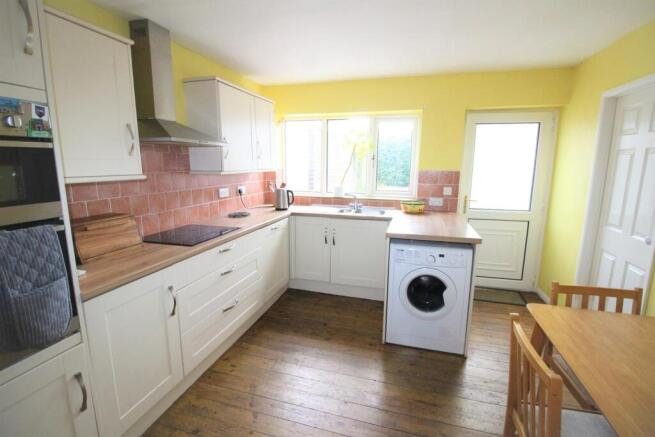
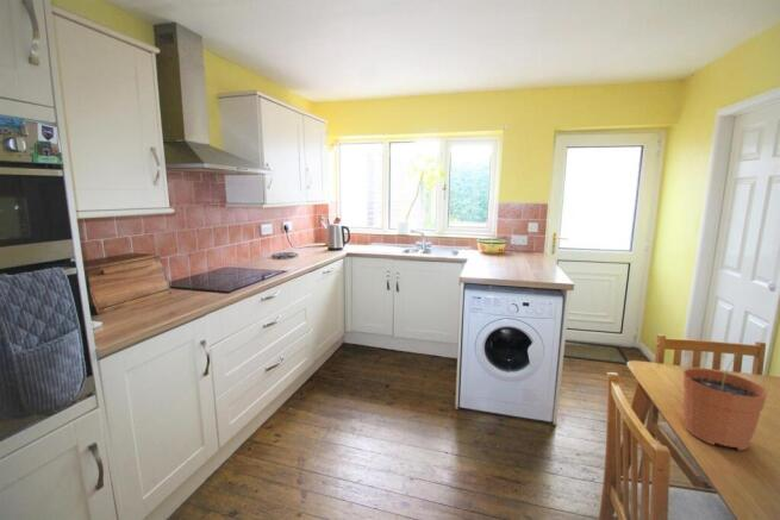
+ plant pot (720, 394)
